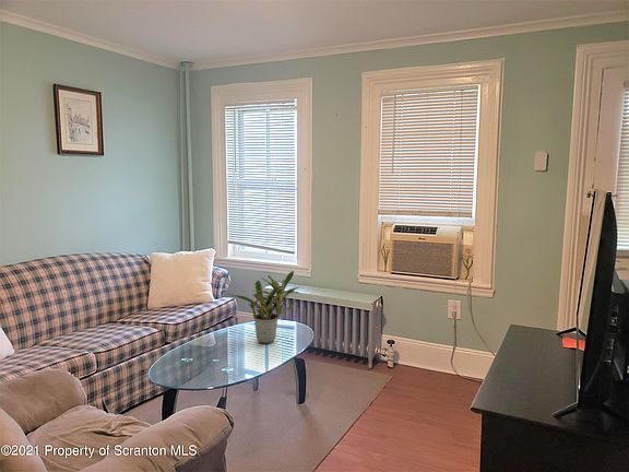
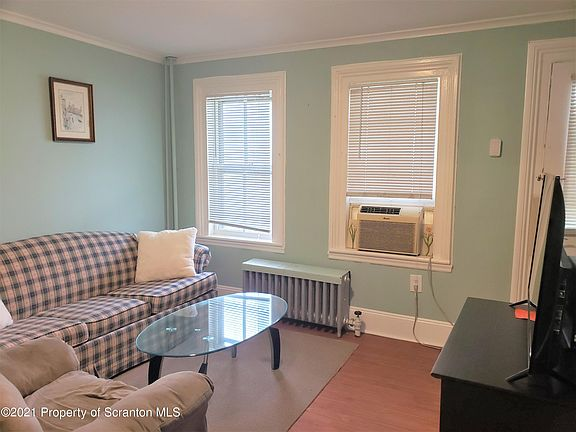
- potted plant (272, 307)
